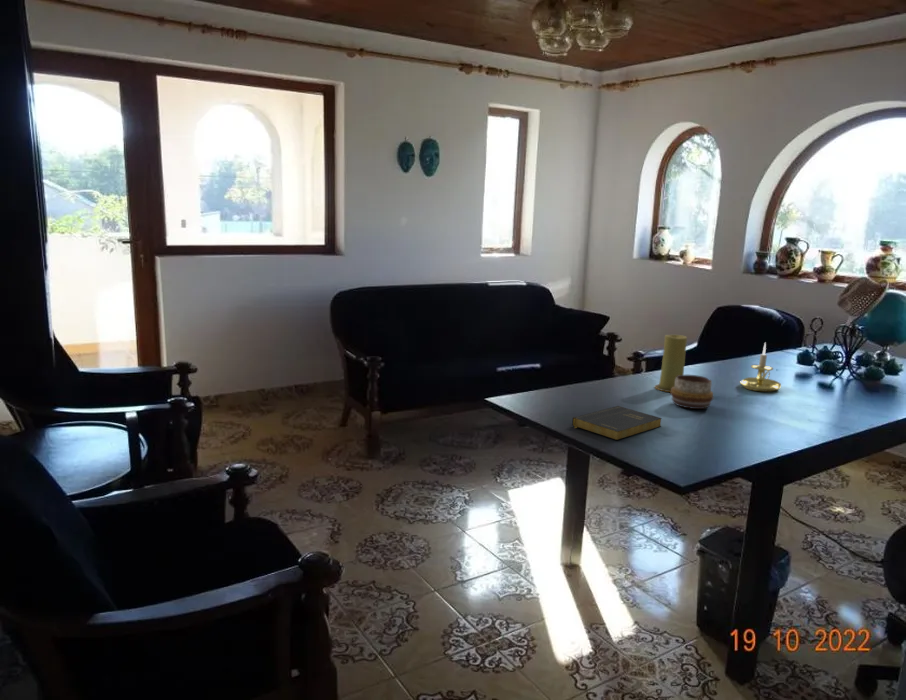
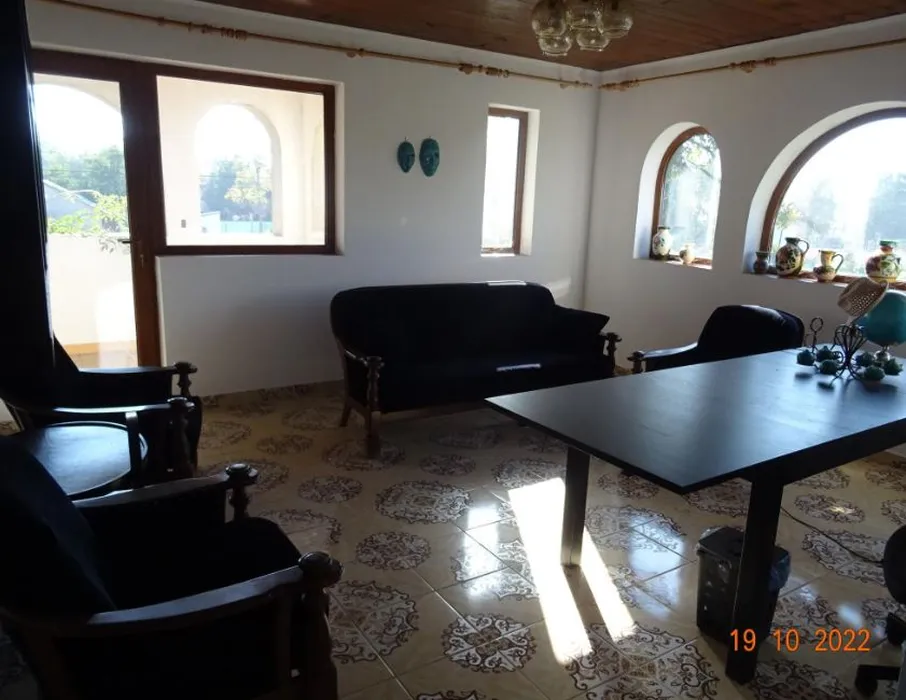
- candle (673, 362)
- book (615, 422)
- decorative bowl (692, 391)
- candle holder (763, 364)
